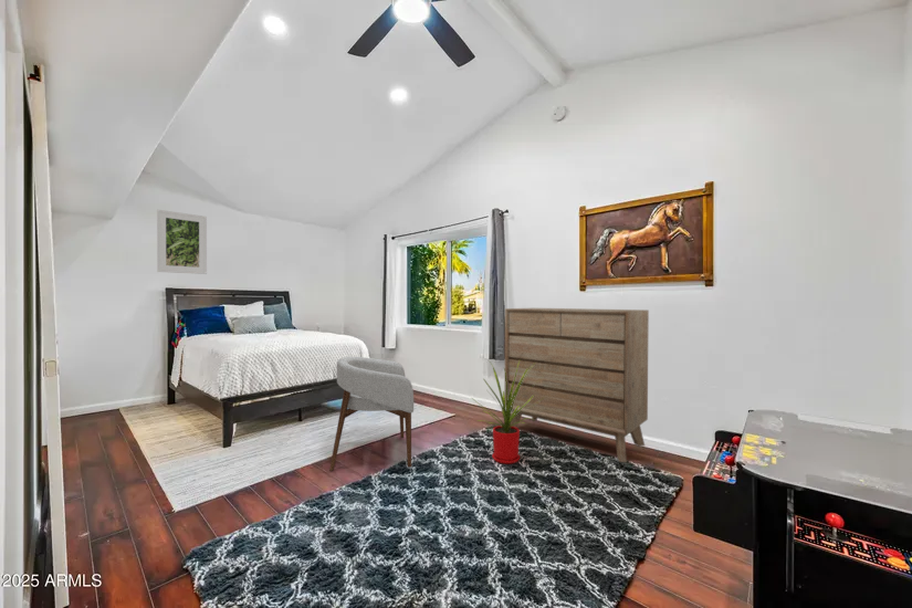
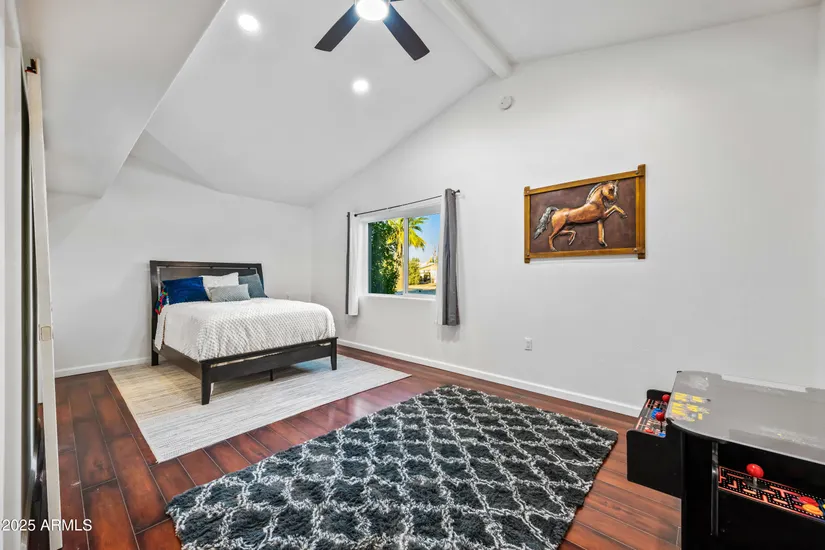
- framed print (182, 243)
- house plant (504, 410)
- armchair (376, 406)
- dresser (572, 373)
